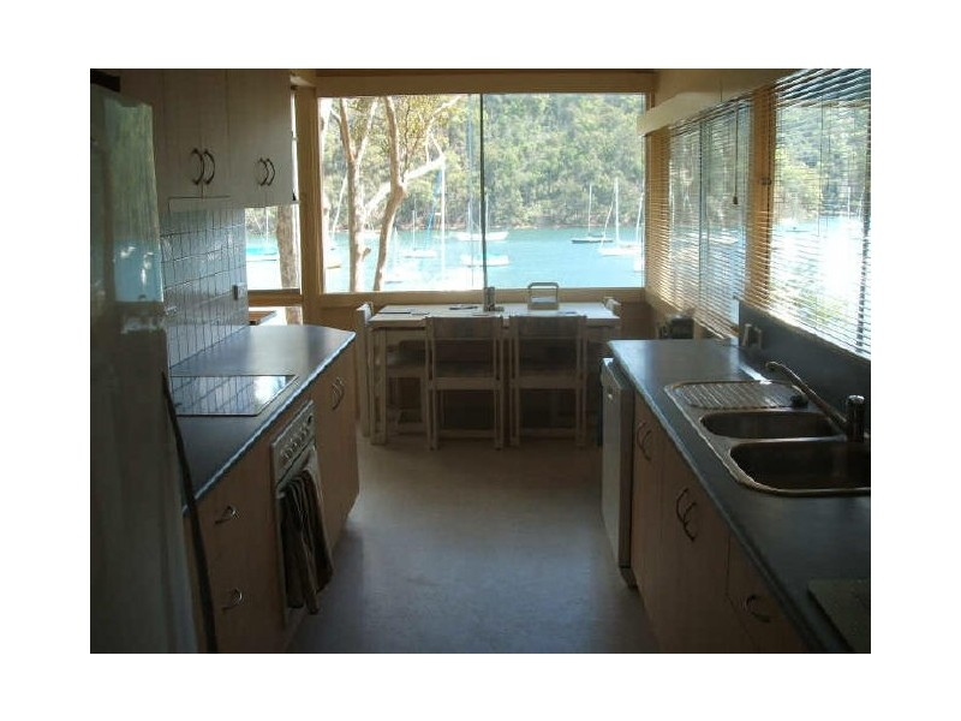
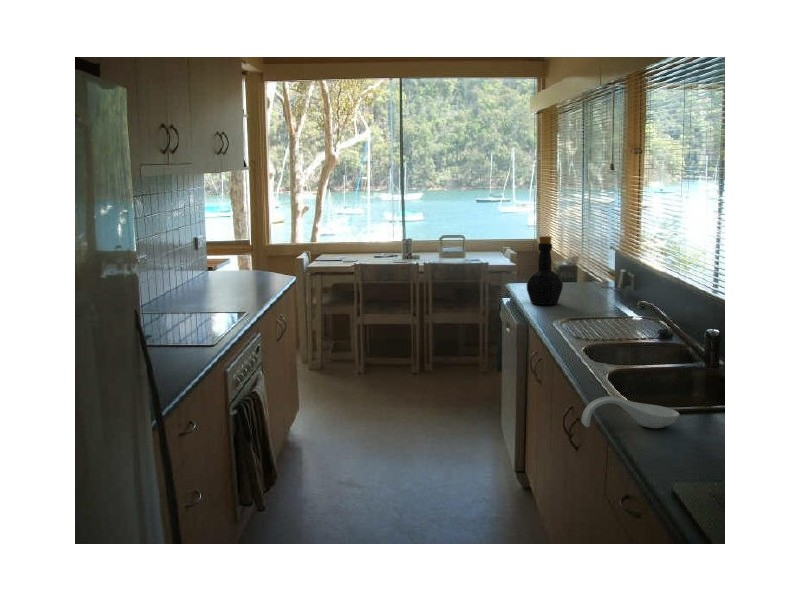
+ spoon rest (630, 411)
+ bottle (544, 269)
